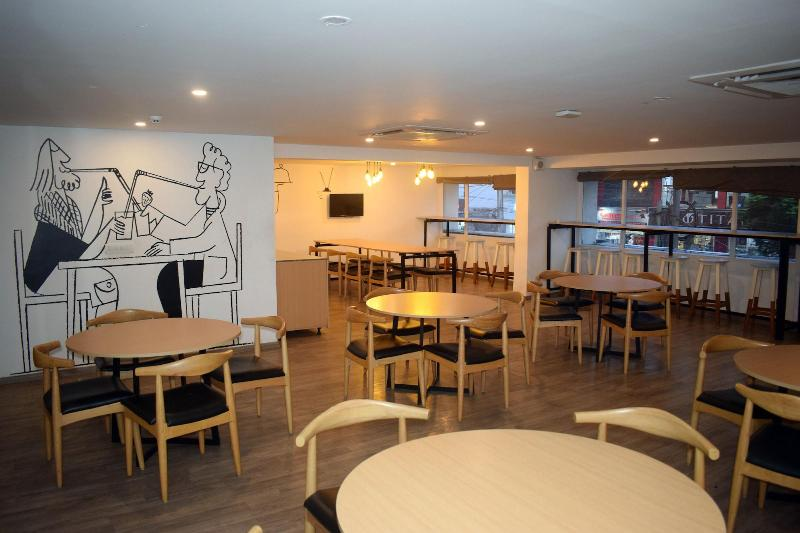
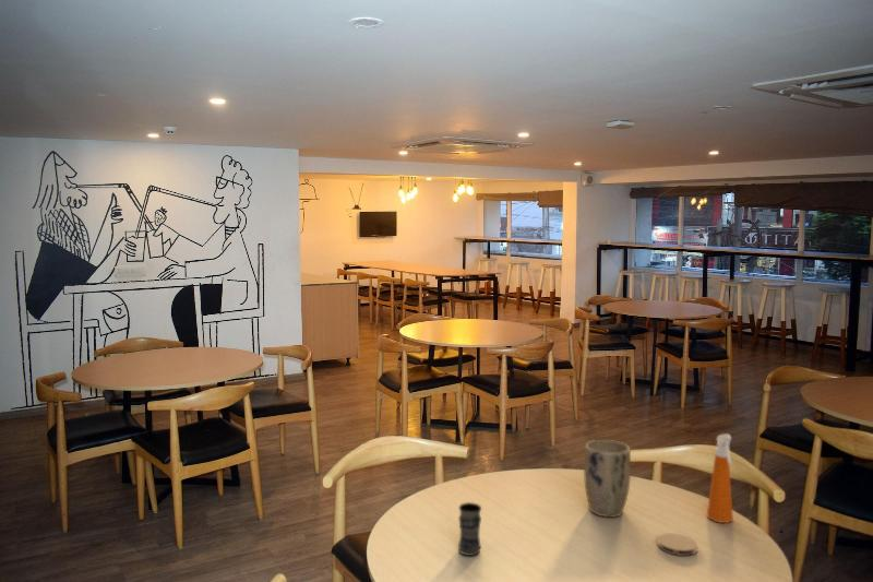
+ spray bottle (722, 476)
+ plant pot (607, 478)
+ jar (469, 528)
+ coaster (677, 544)
